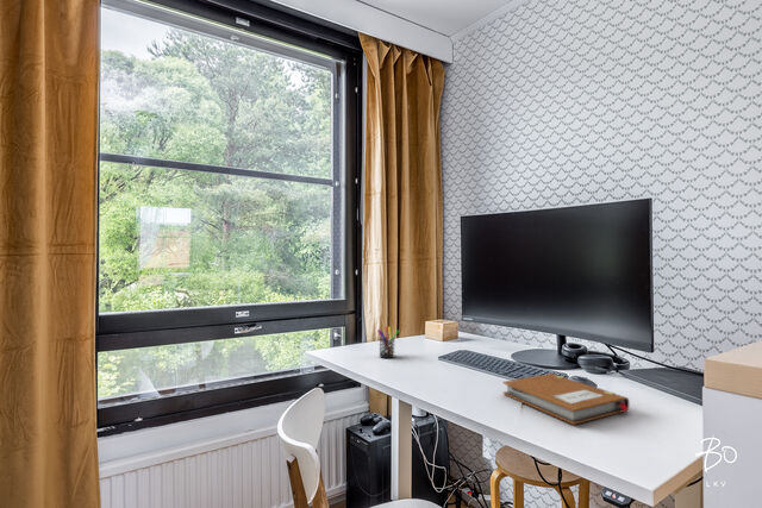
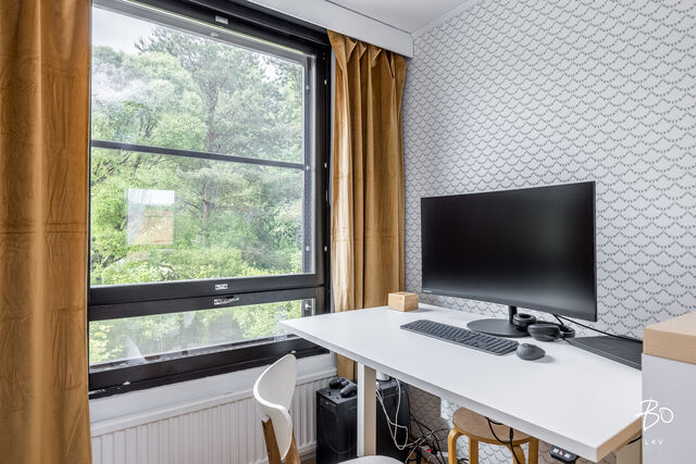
- pen holder (388, 340)
- notebook (564, 395)
